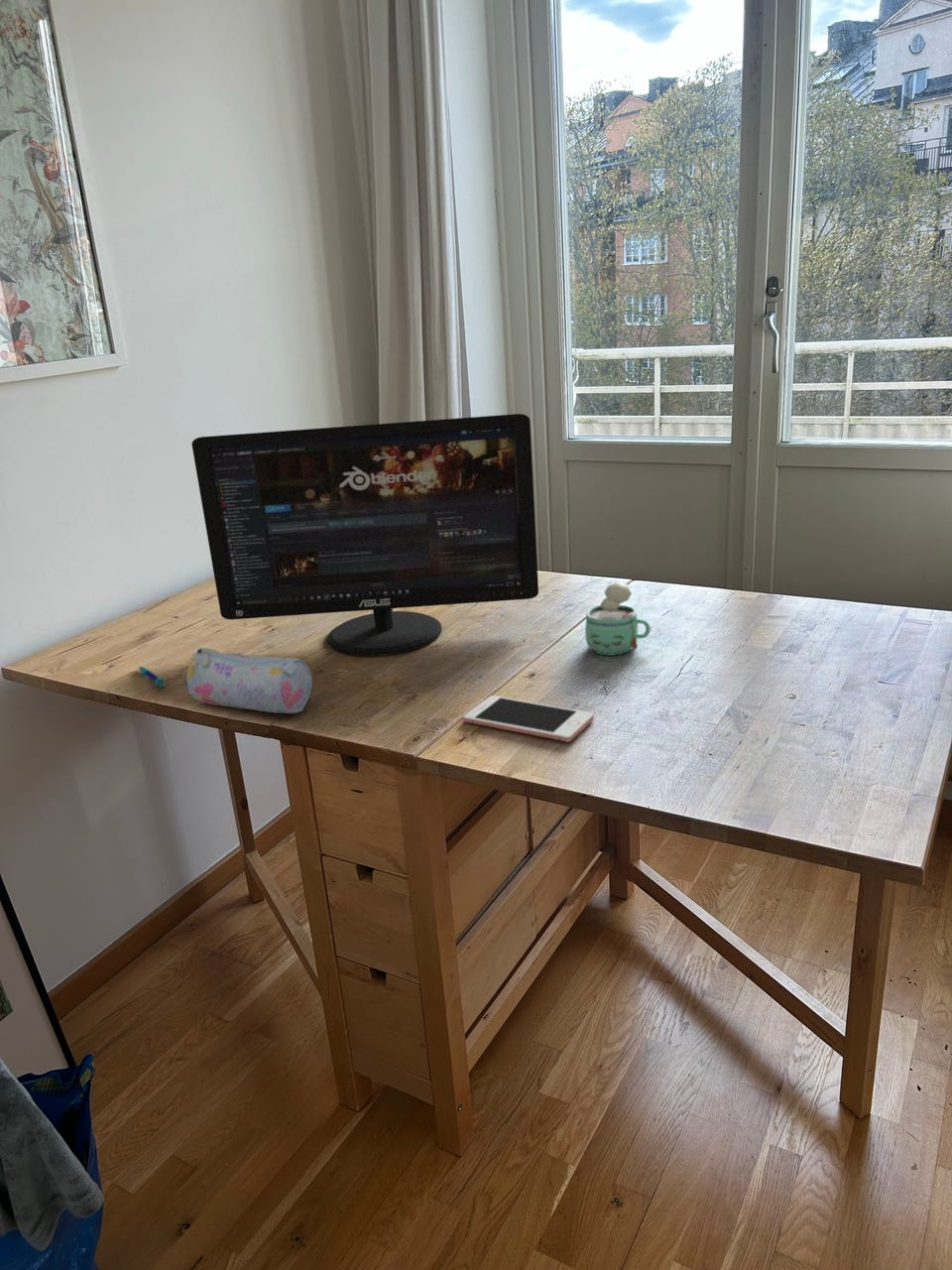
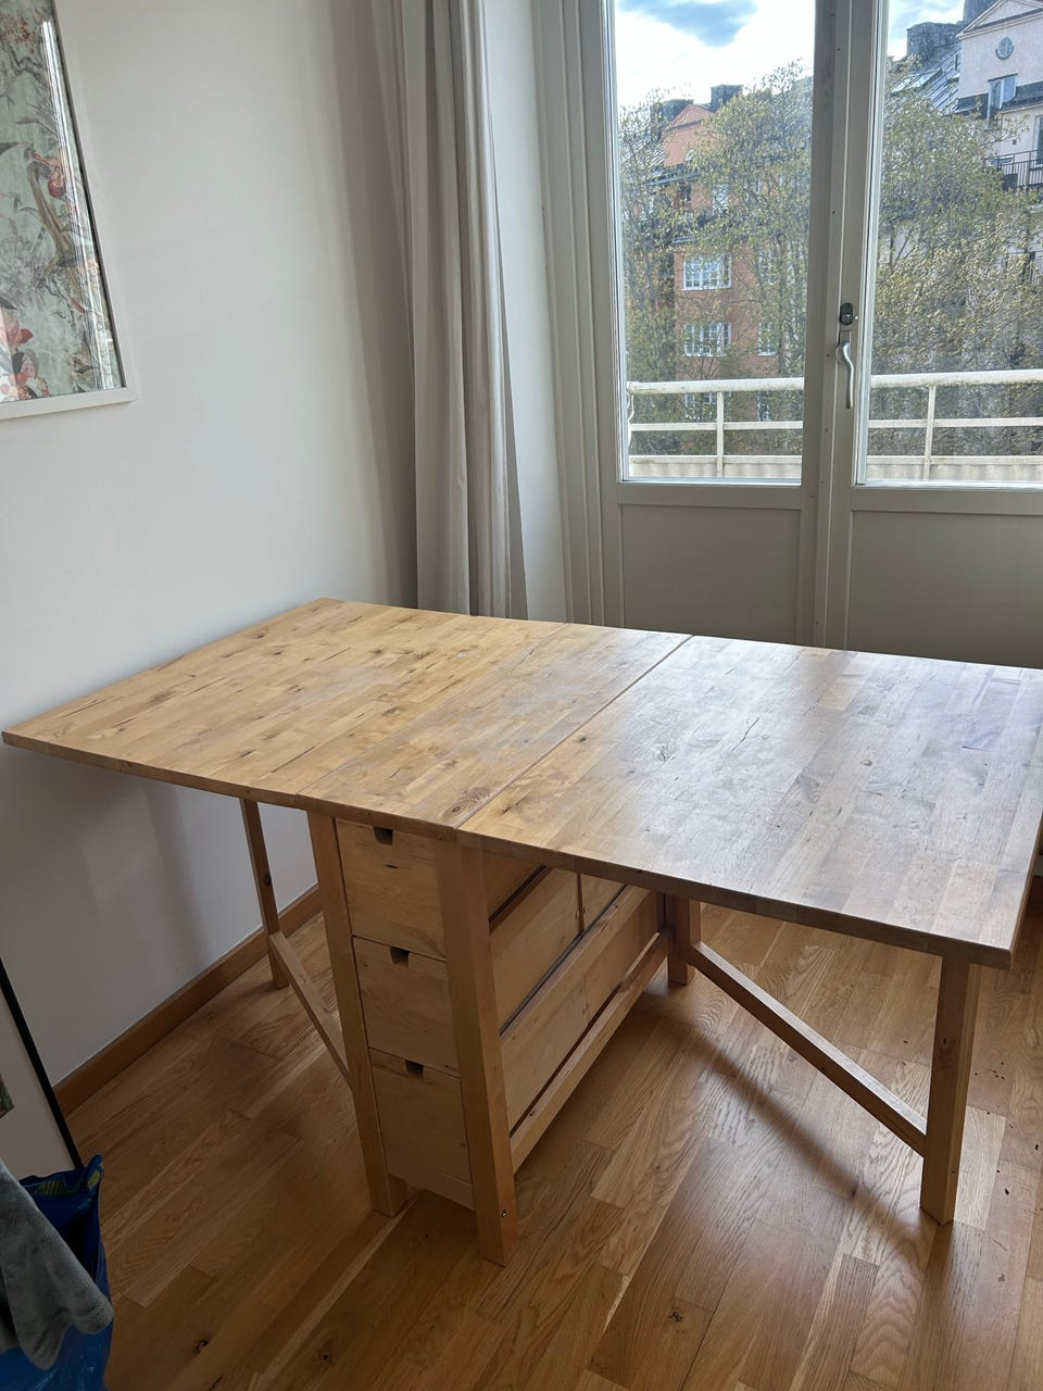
- cell phone (528, 717)
- pen (151, 674)
- computer monitor (374, 532)
- chocolate milk (617, 615)
- pencil case (248, 679)
